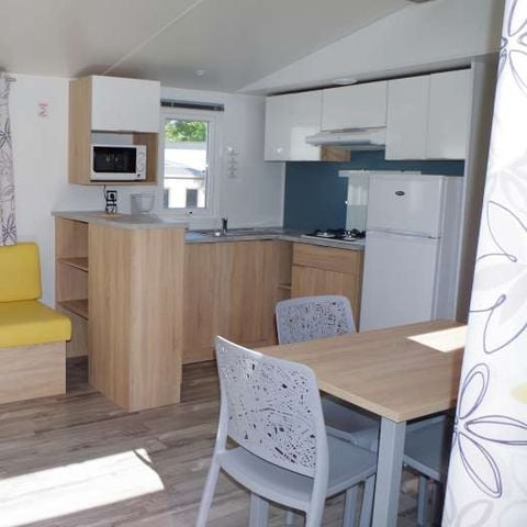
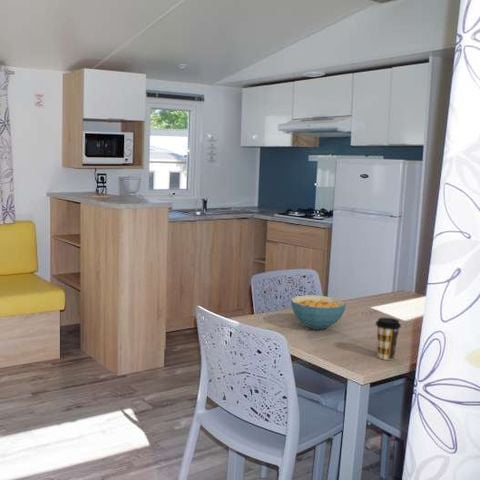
+ coffee cup (387, 338)
+ cereal bowl (317, 314)
